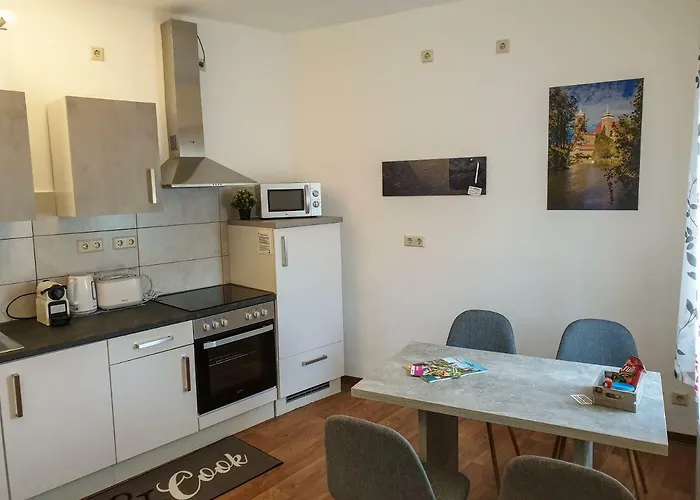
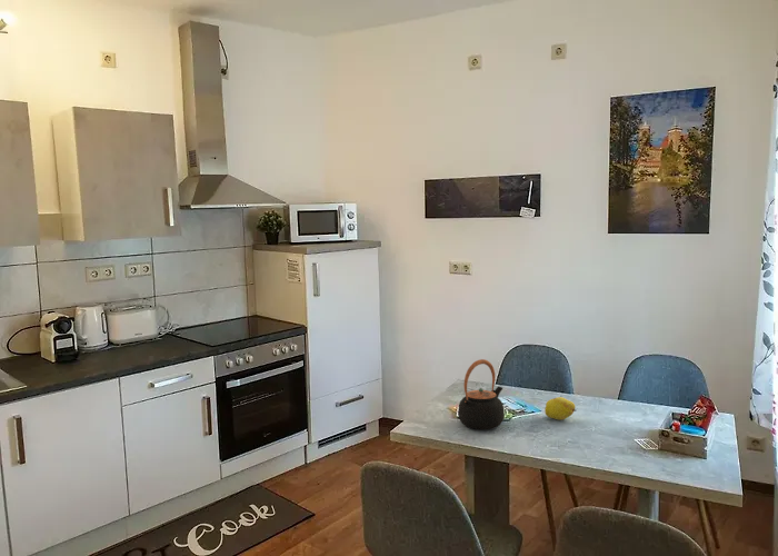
+ teapot (483, 390)
+ fruit (560, 408)
